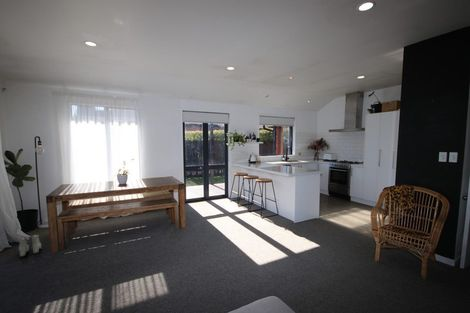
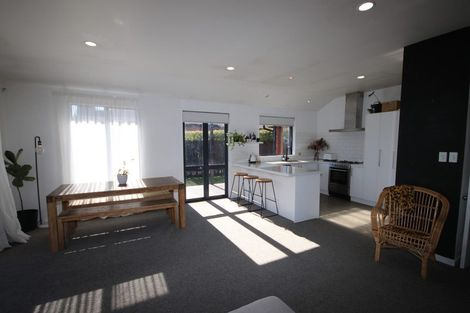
- boots (31, 242)
